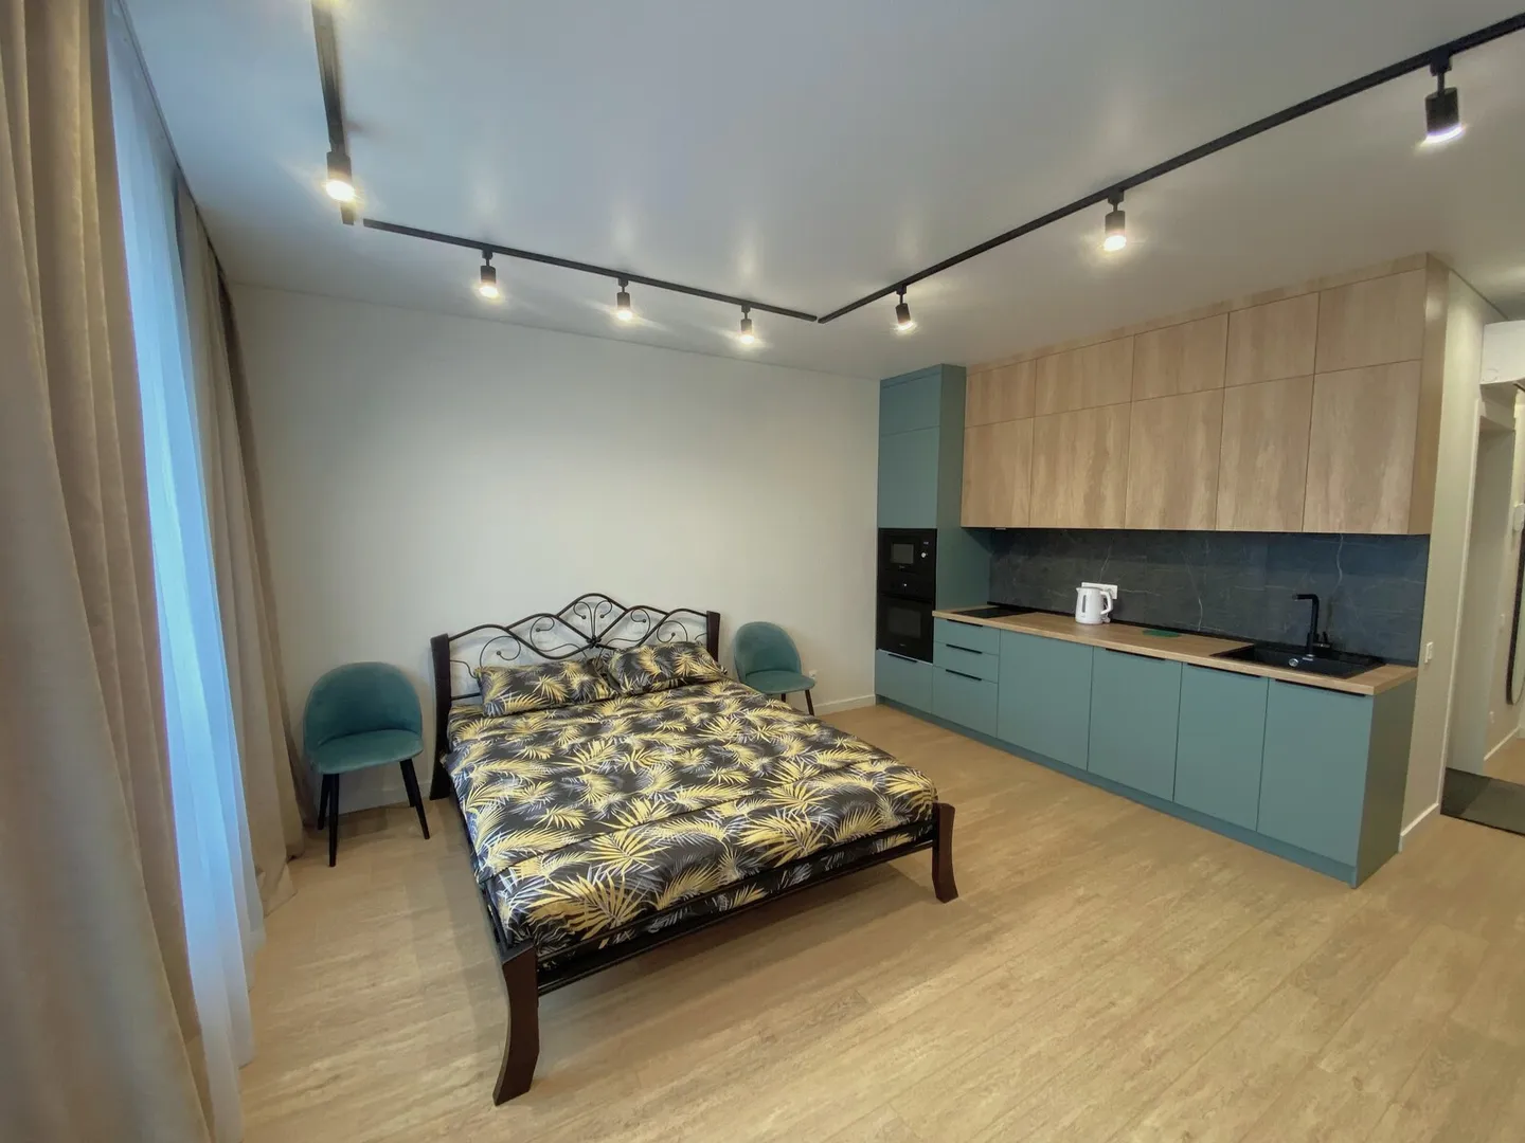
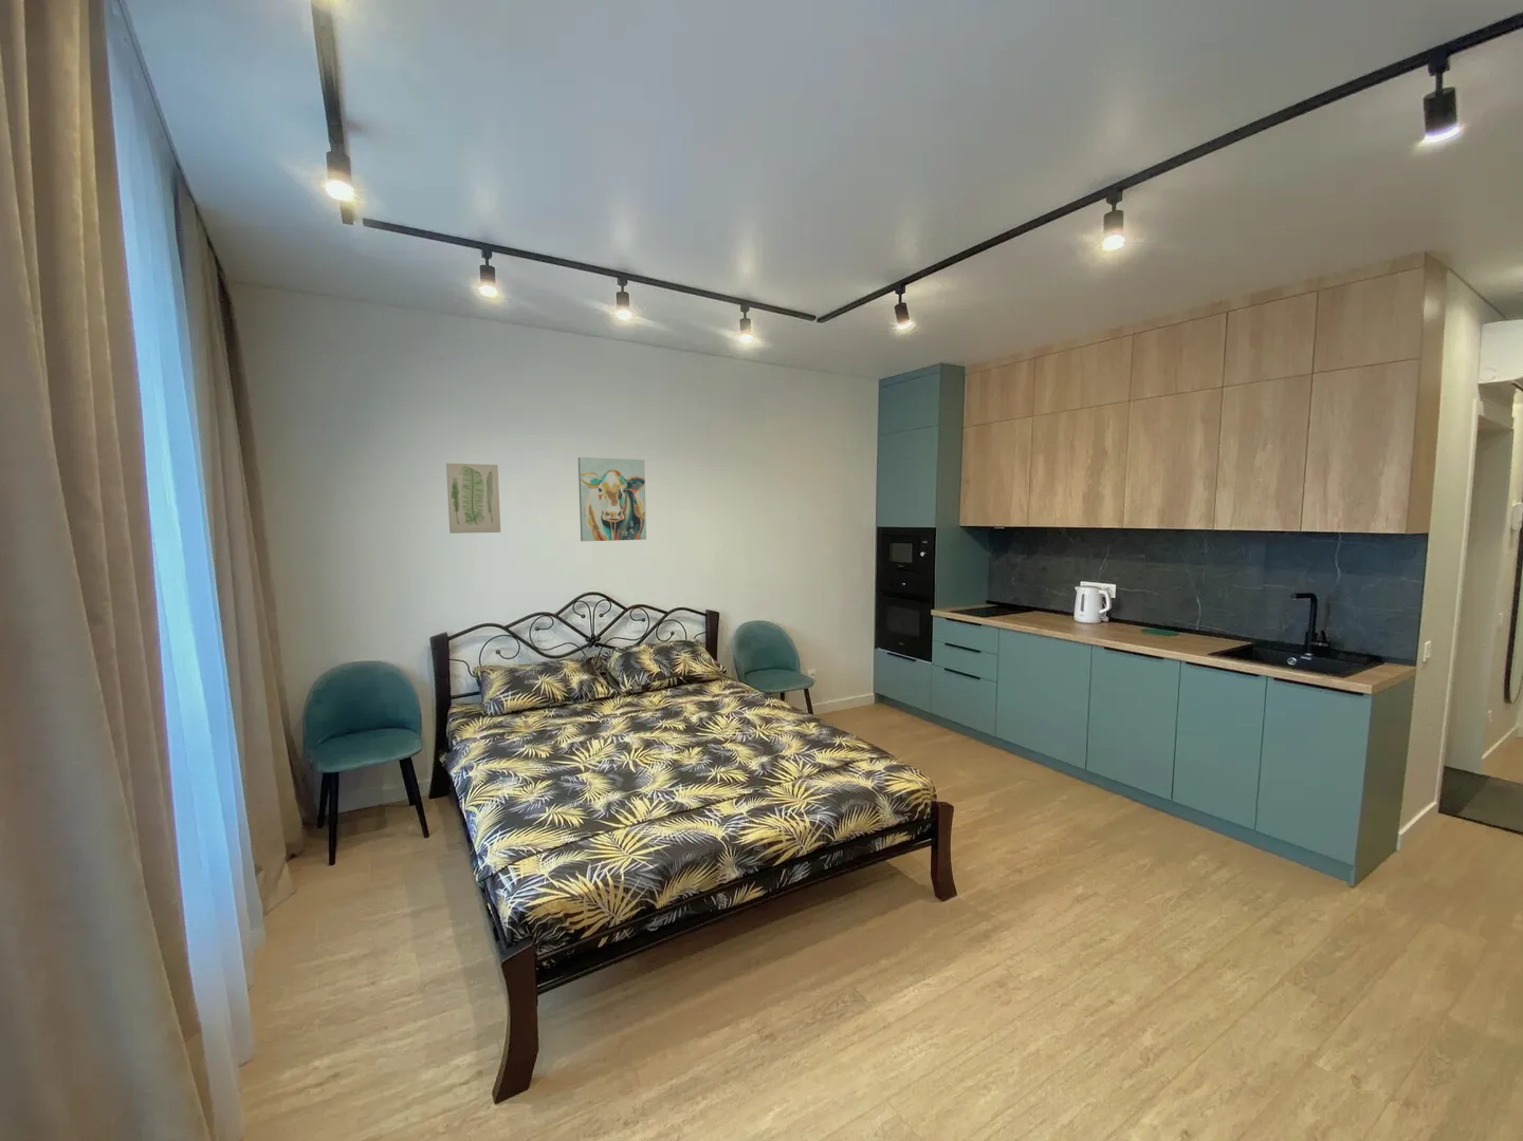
+ wall art (613, 500)
+ wall art (474, 499)
